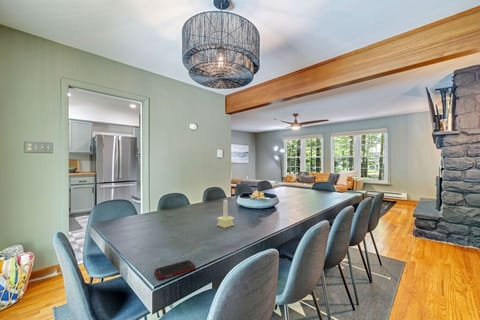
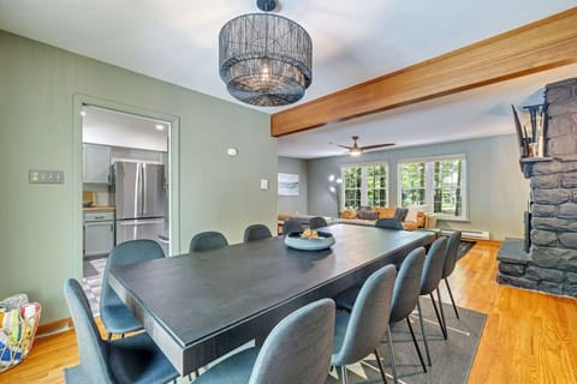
- candle (225, 211)
- cell phone (175, 269)
